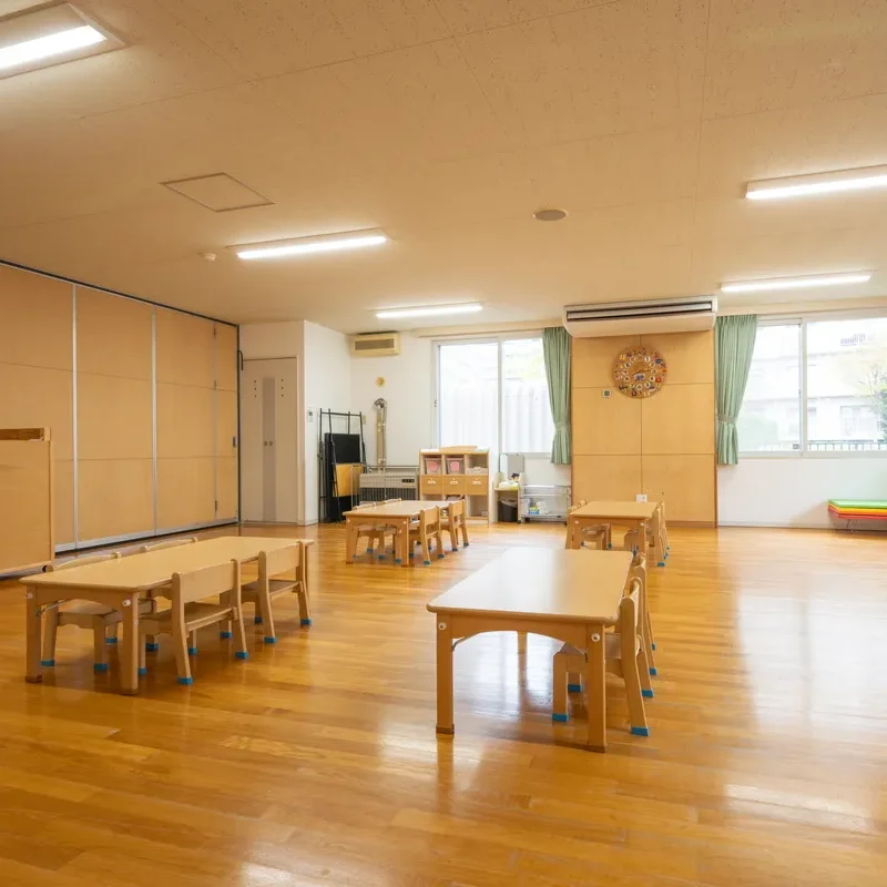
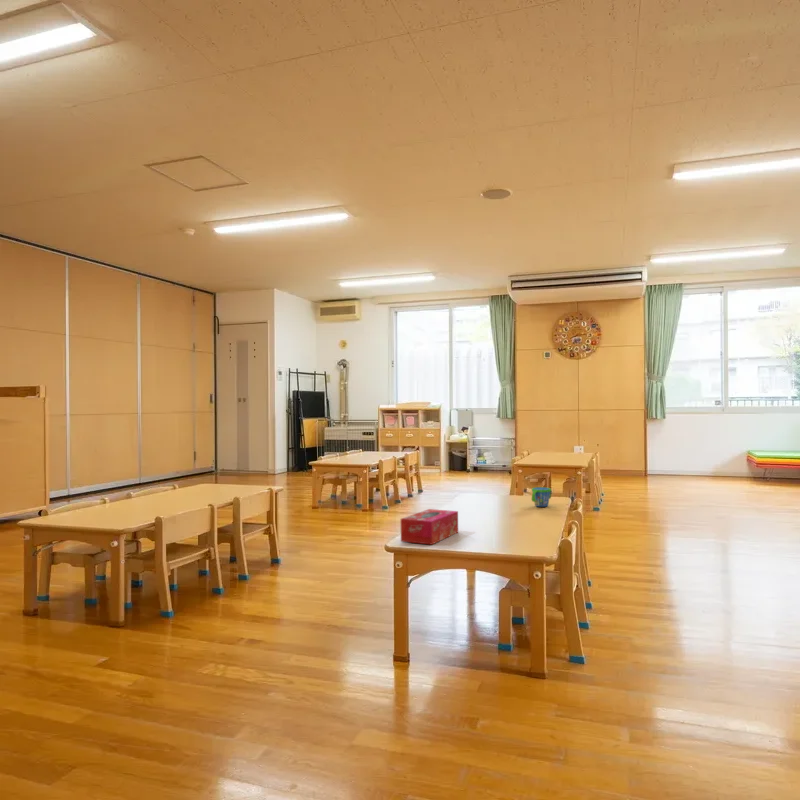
+ snack cup (541, 497)
+ tissue box (430, 525)
